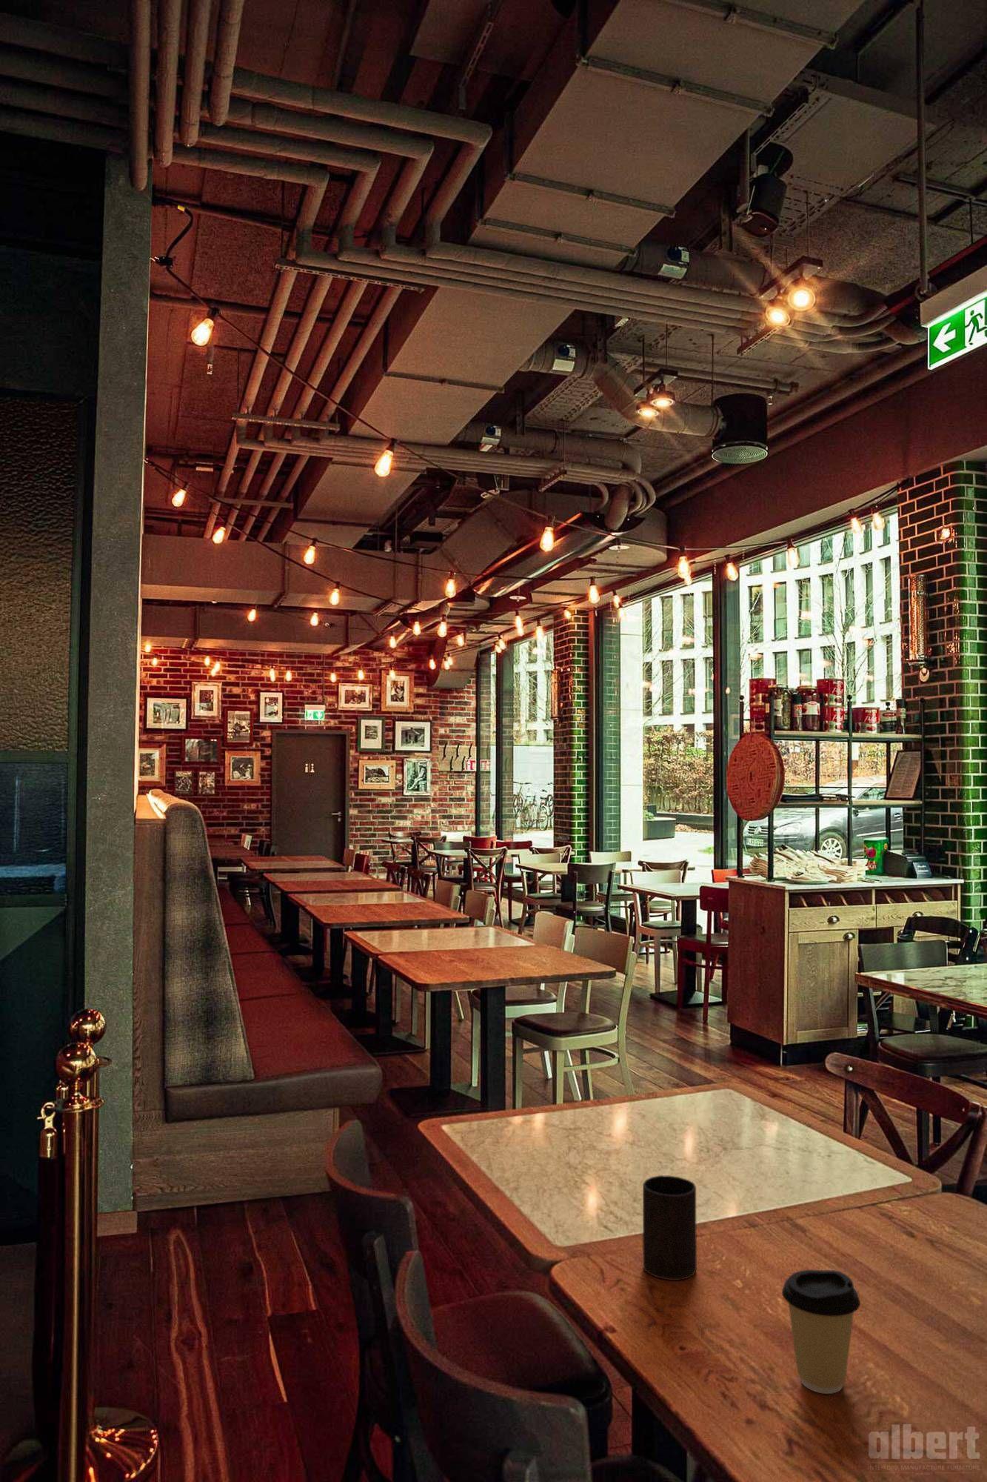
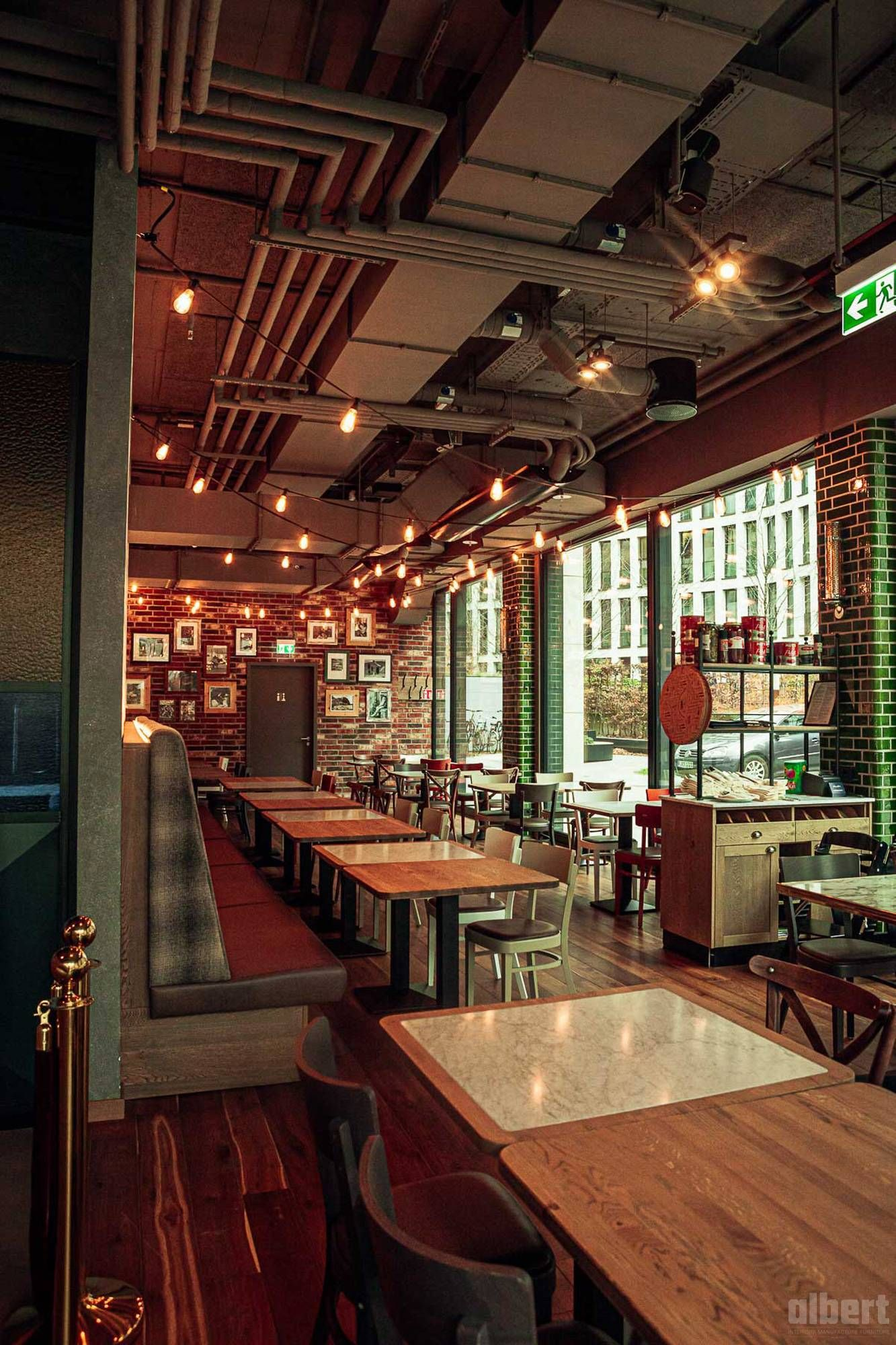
- cup (670, 1226)
- coffee cup (821, 1330)
